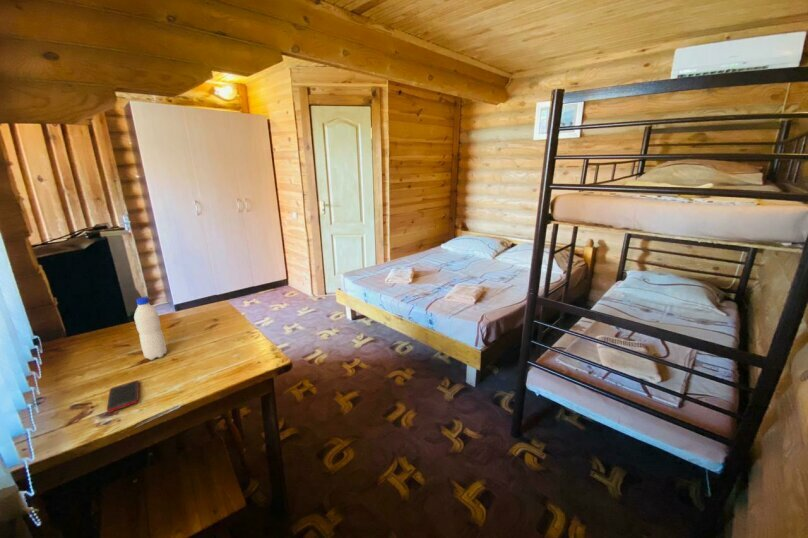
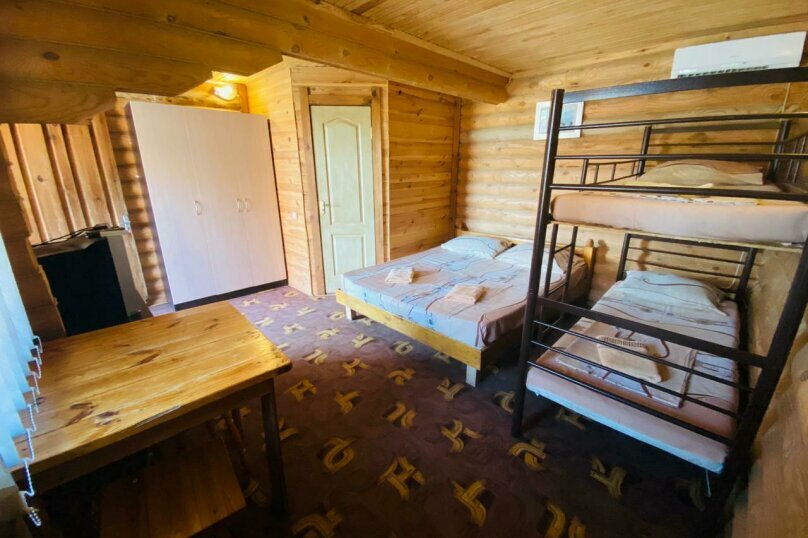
- water bottle (149, 327)
- cell phone (123, 395)
